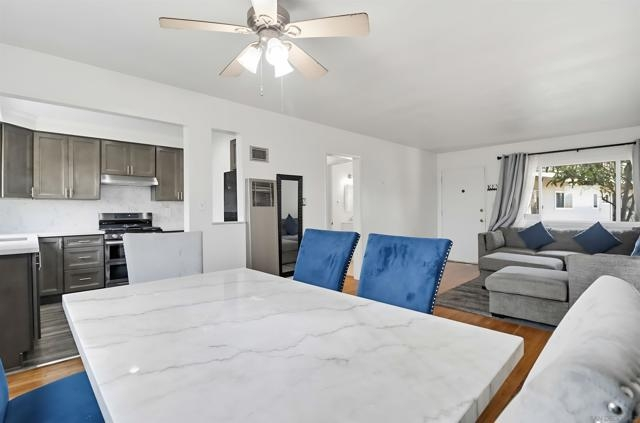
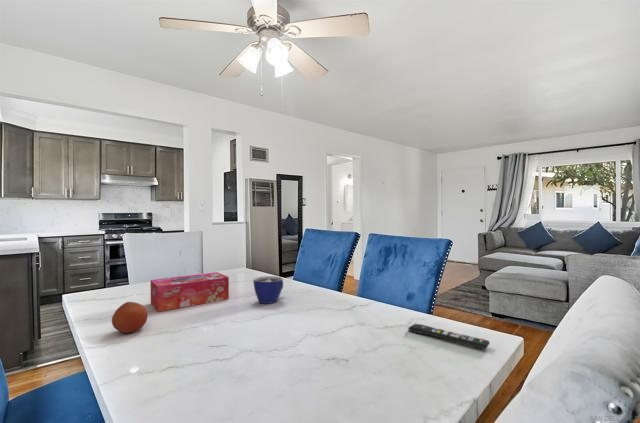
+ cup (271, 288)
+ fruit (130, 316)
+ tissue box (190, 289)
+ remote control (446, 335)
